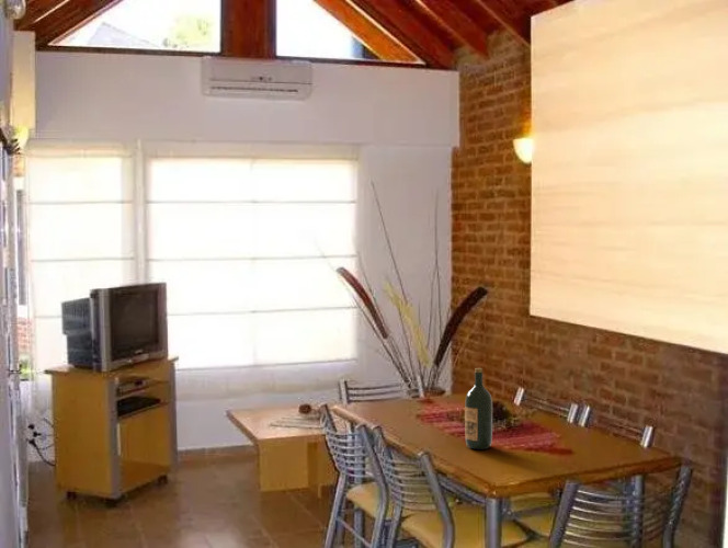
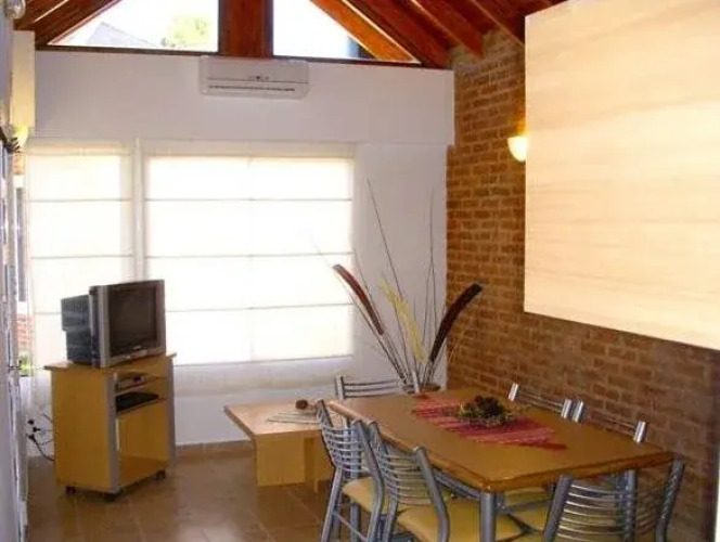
- wine bottle (478, 408)
